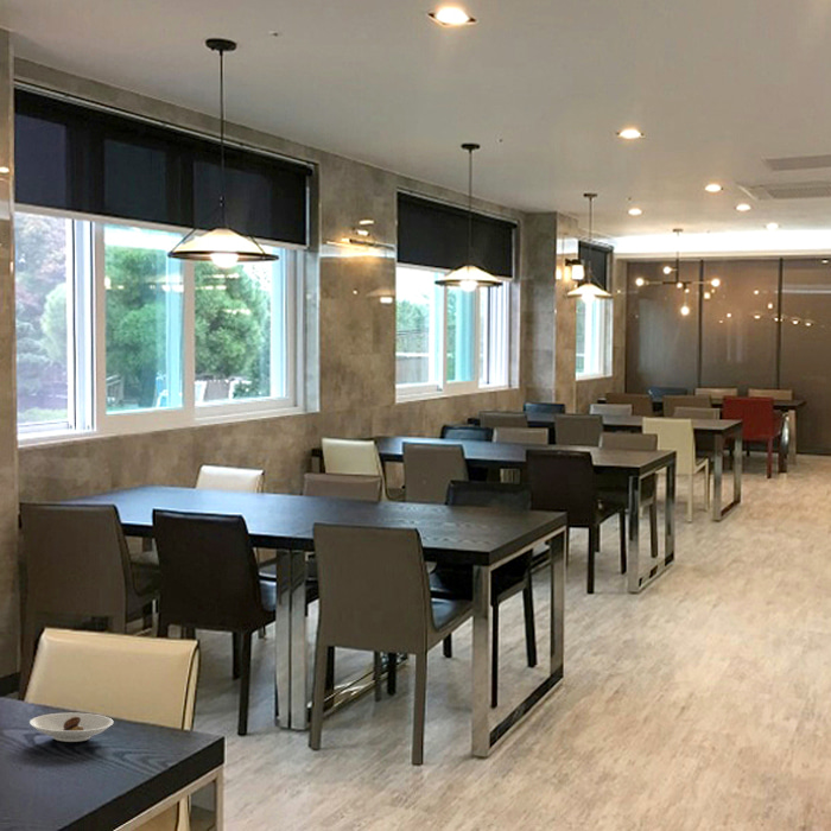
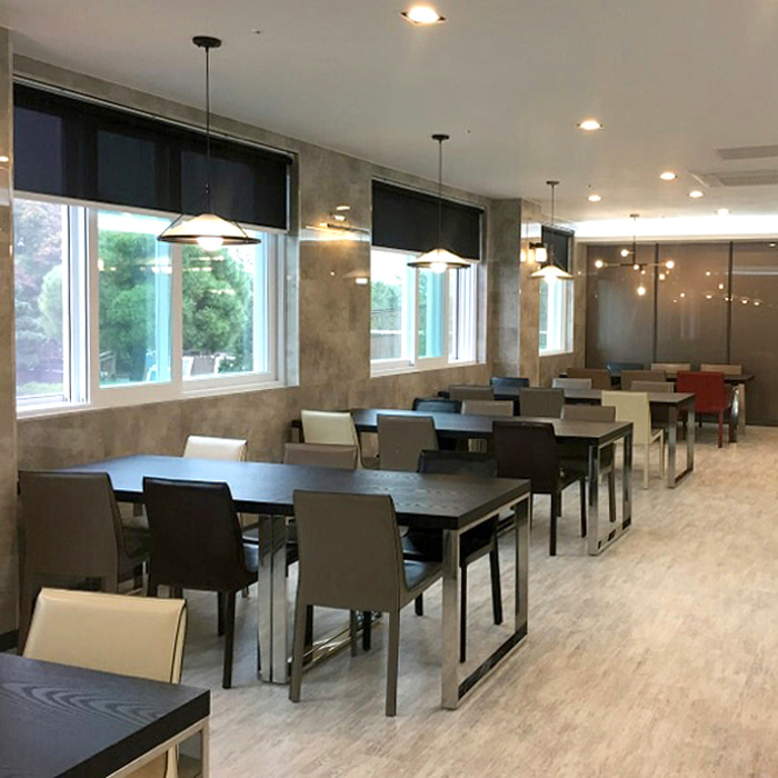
- saucer (71, 728)
